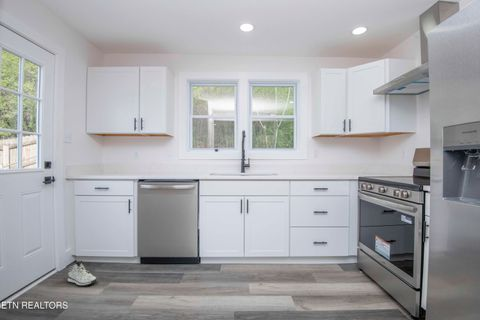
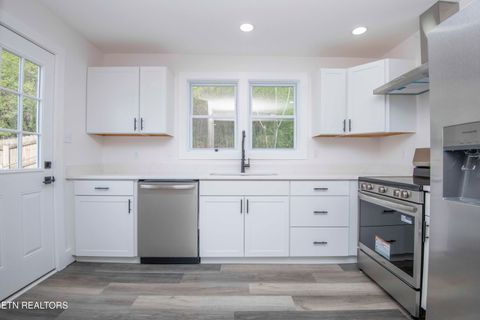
- sneaker (81, 272)
